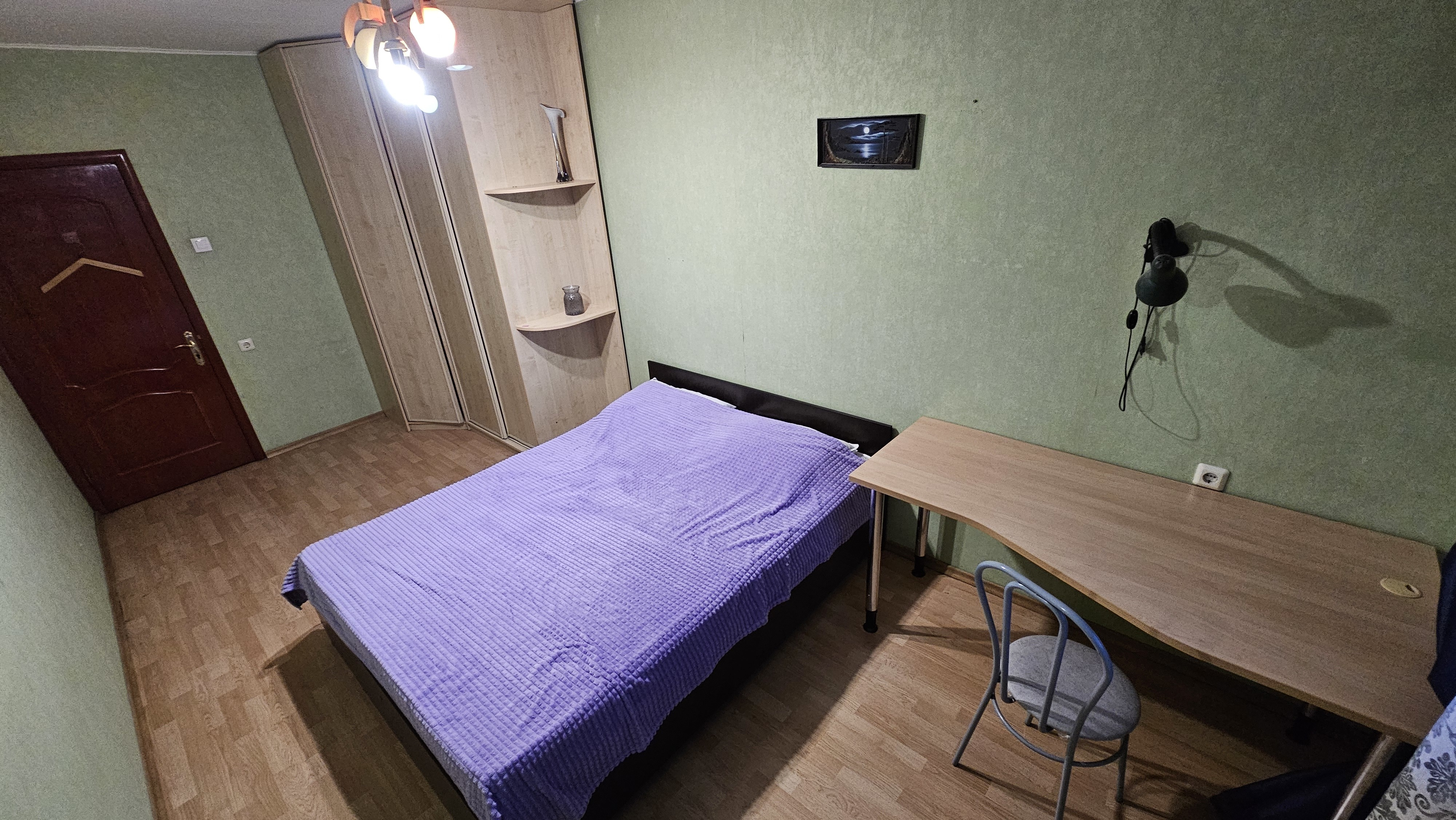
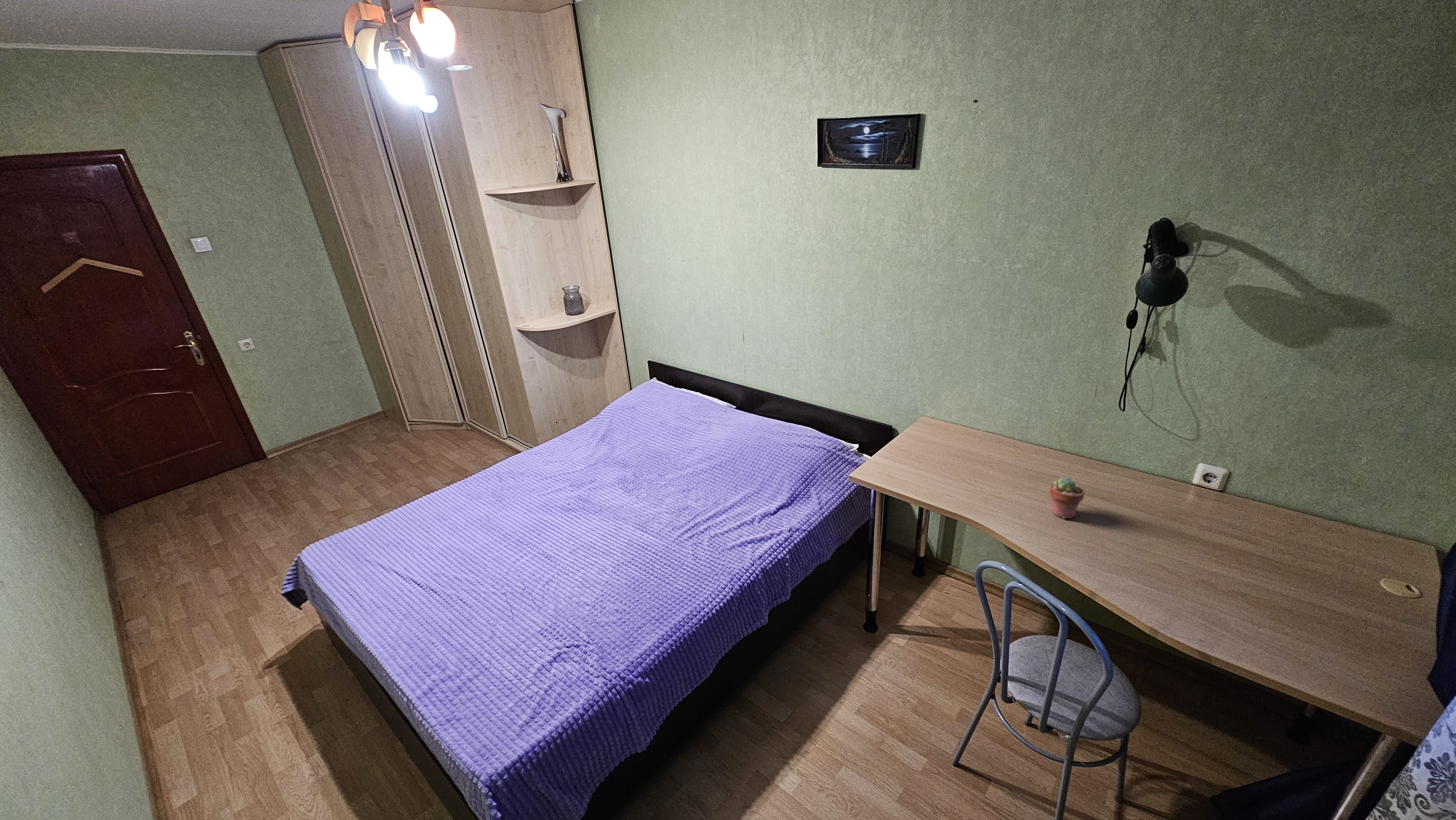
+ potted succulent (1066, 496)
